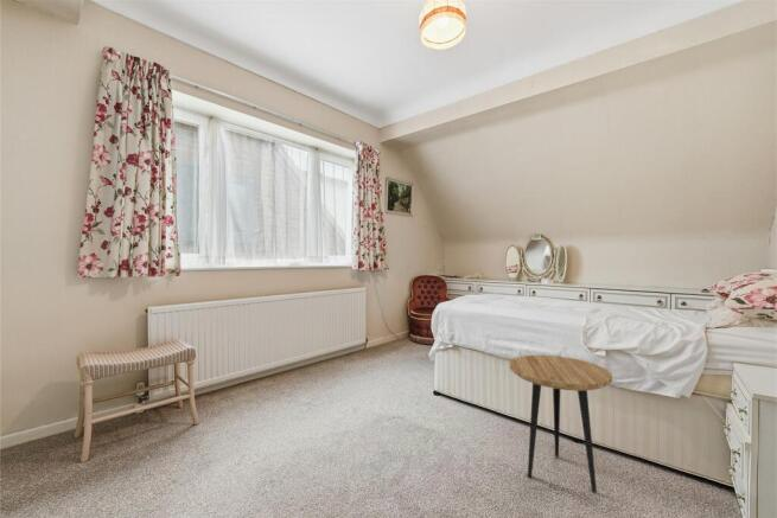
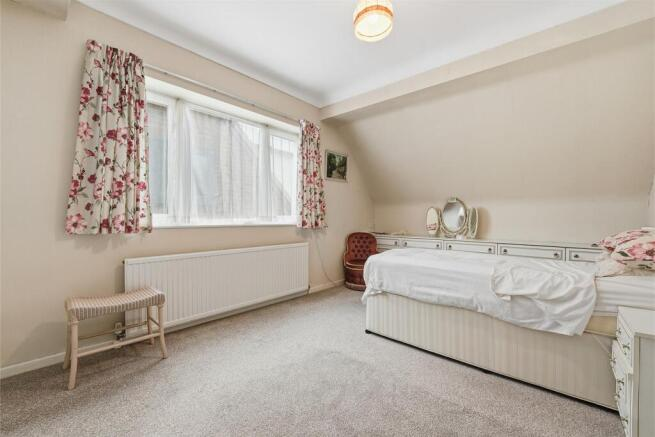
- side table (558, 421)
